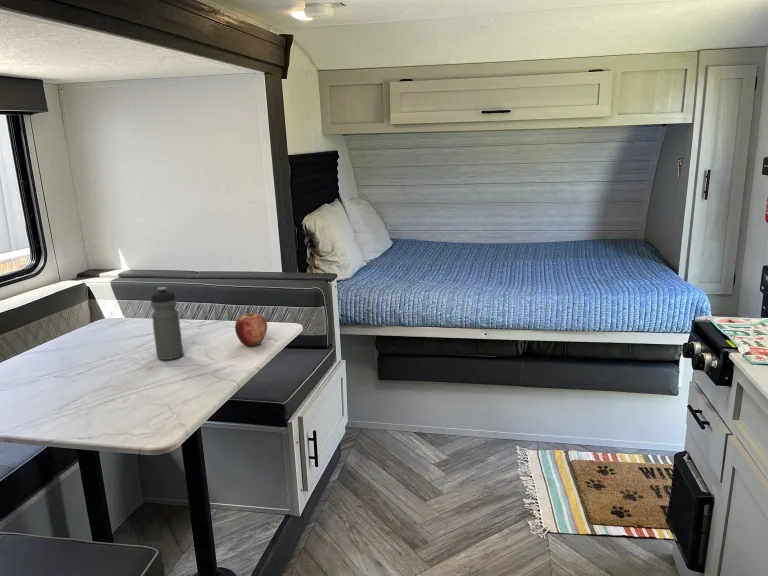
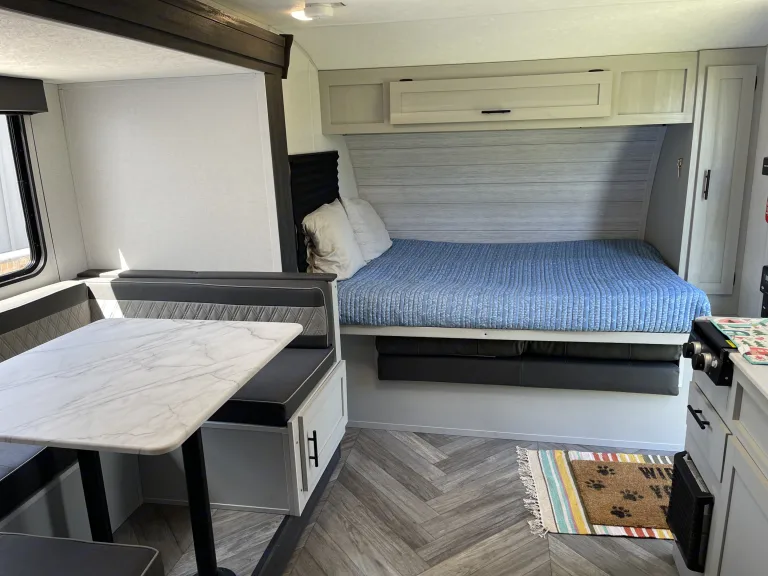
- water bottle (166, 322)
- apple (251, 328)
